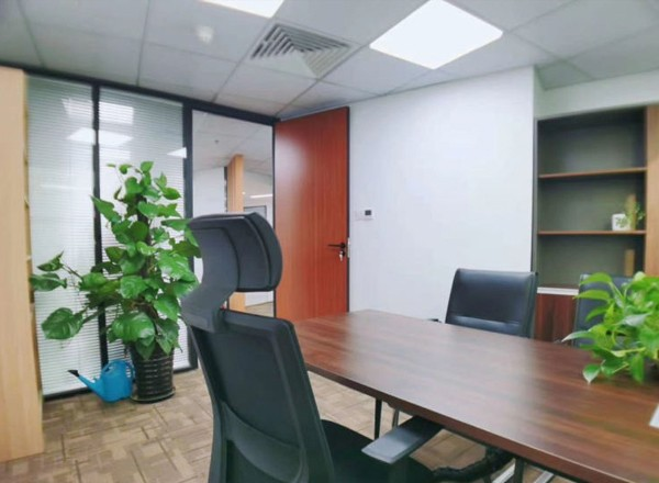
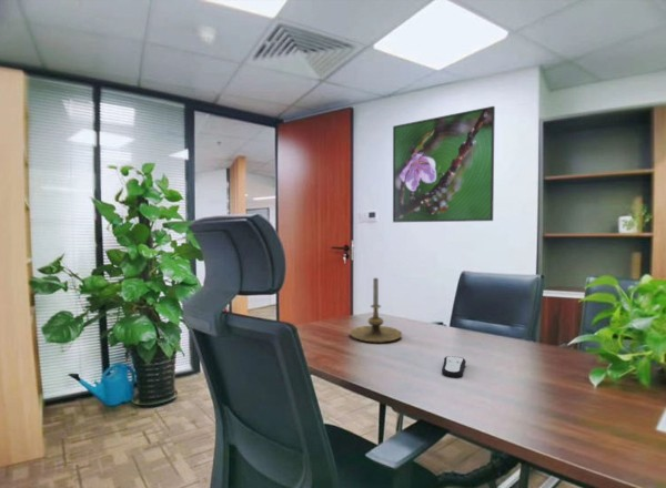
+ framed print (438, 170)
+ candle holder (375, 306)
+ remote control (453, 366)
